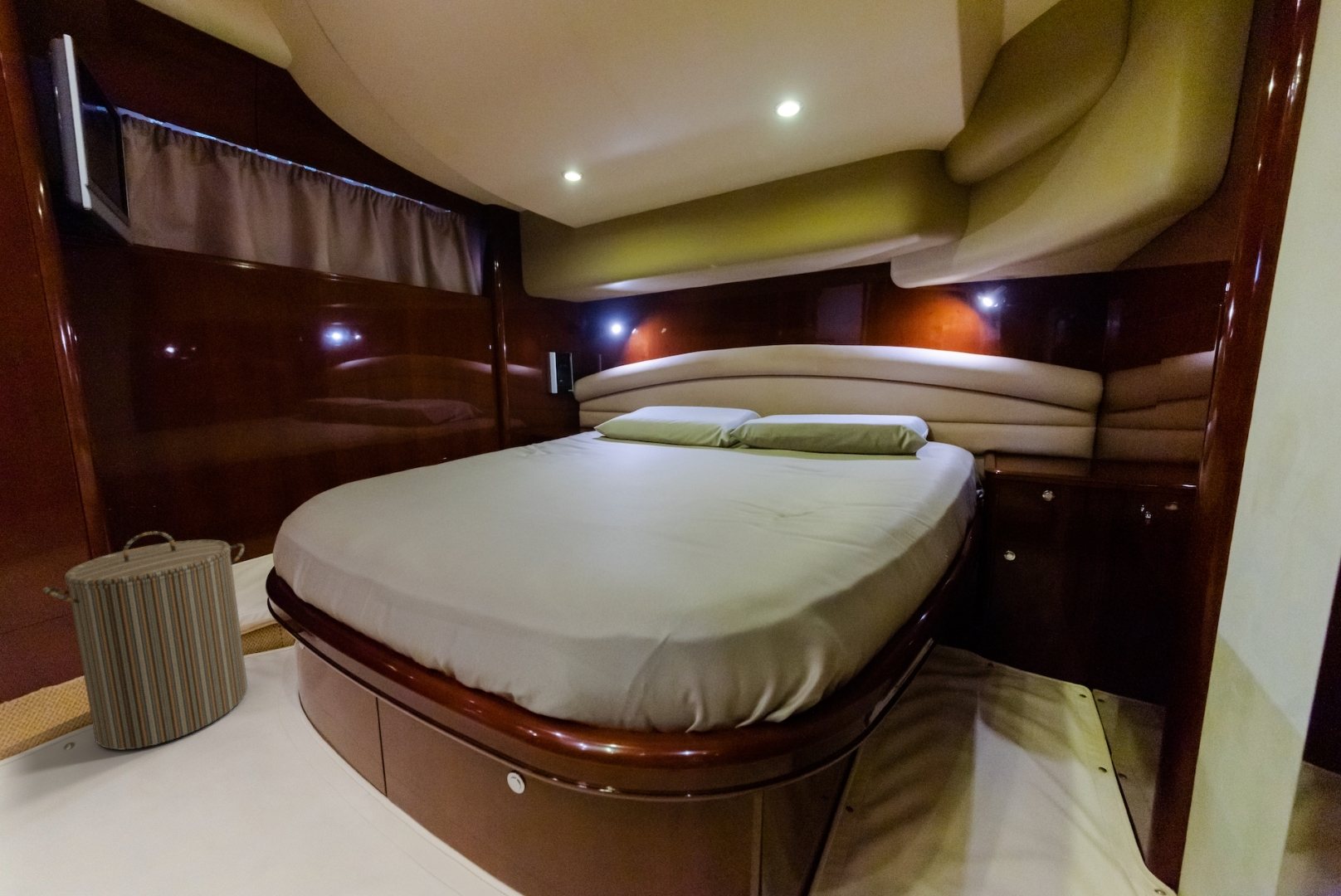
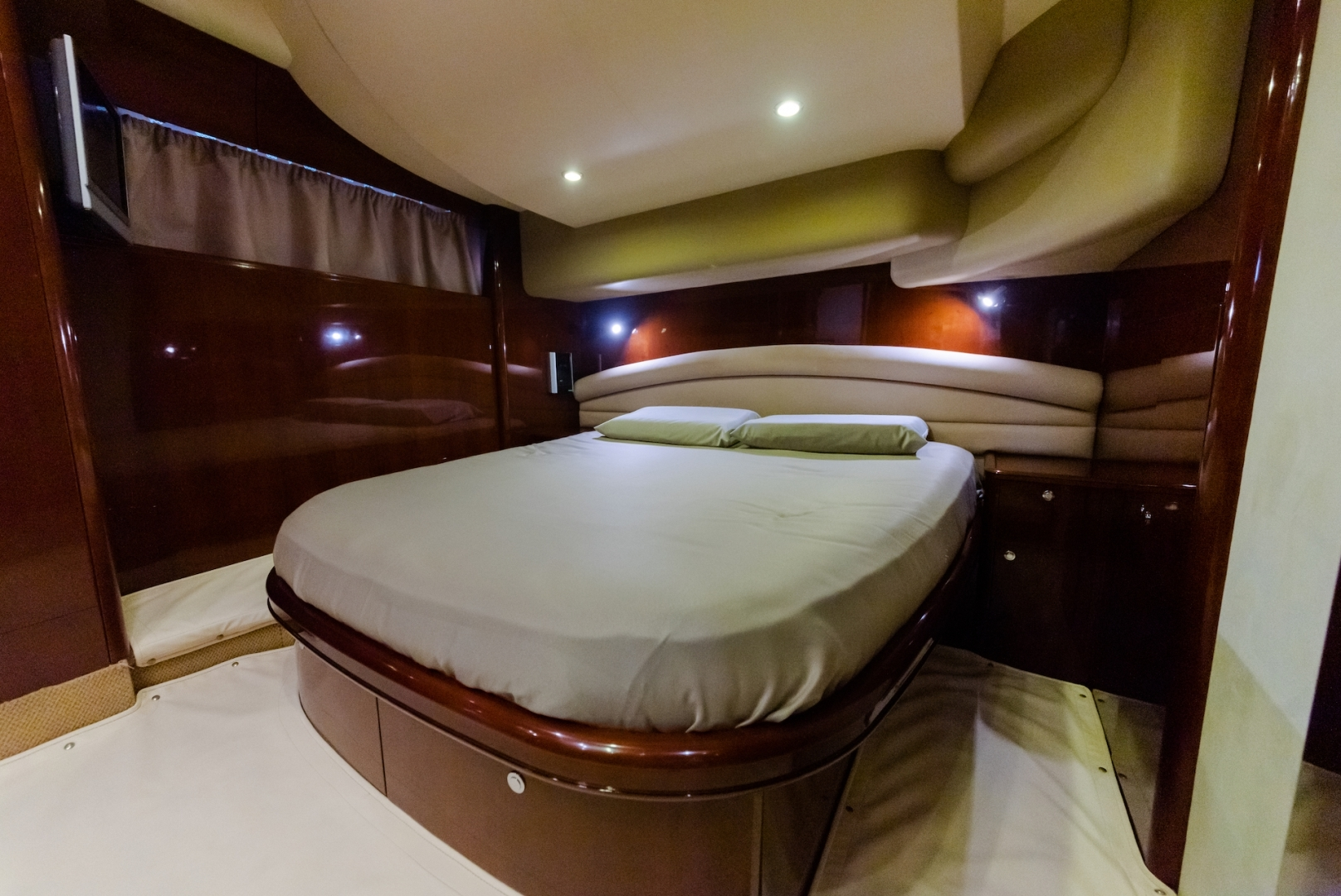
- laundry hamper (163, 624)
